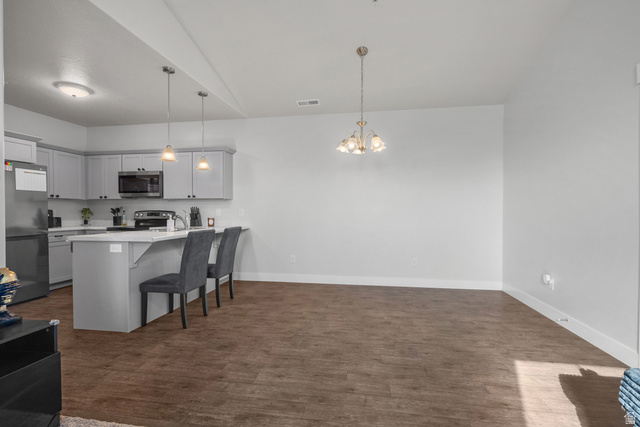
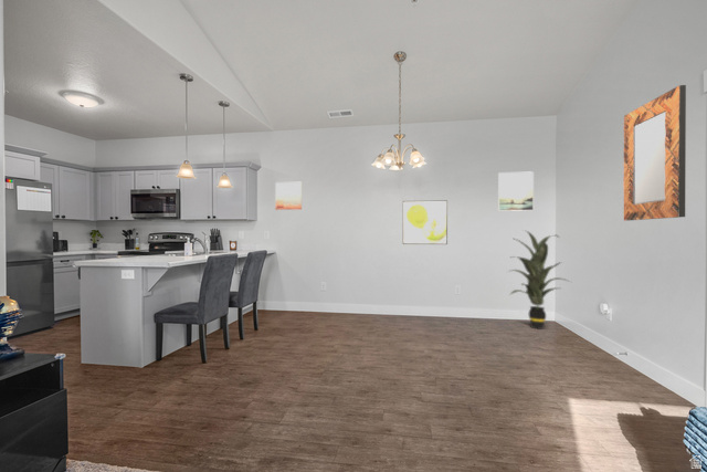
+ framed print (515, 191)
+ wall art (288, 196)
+ home mirror (651, 160)
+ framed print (424, 222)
+ indoor plant (532, 277)
